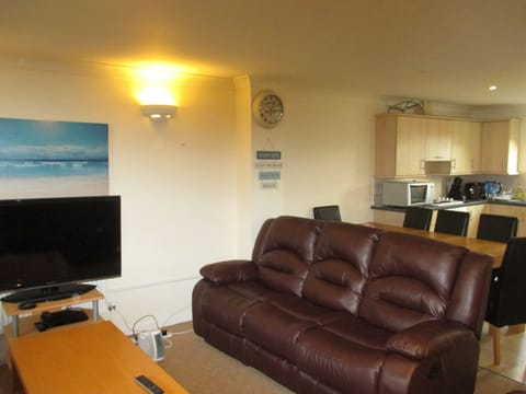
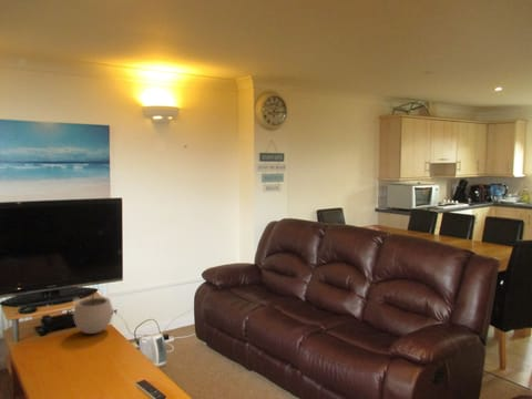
+ plant pot (93, 309)
